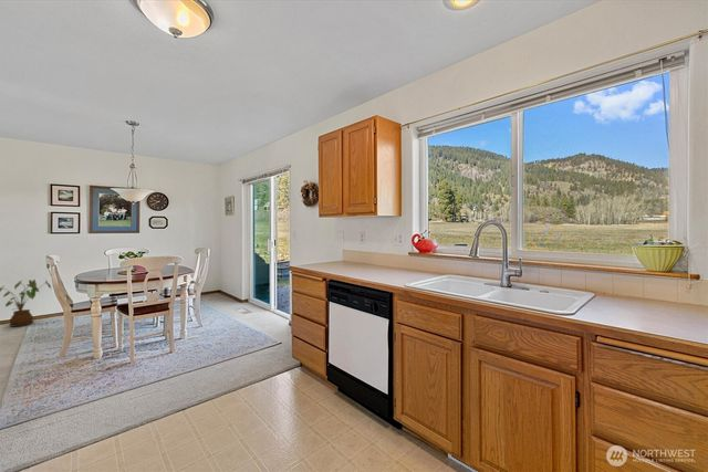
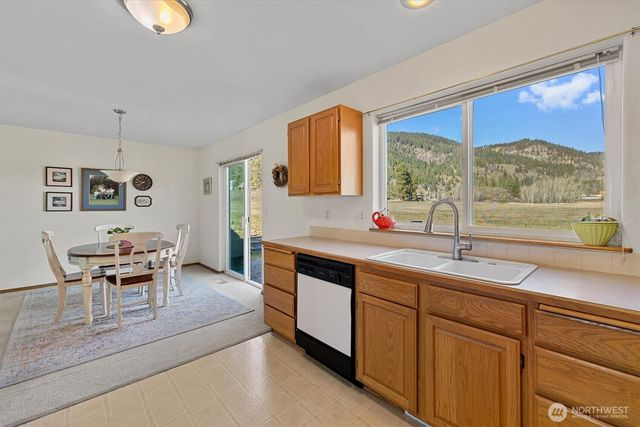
- house plant (24, 303)
